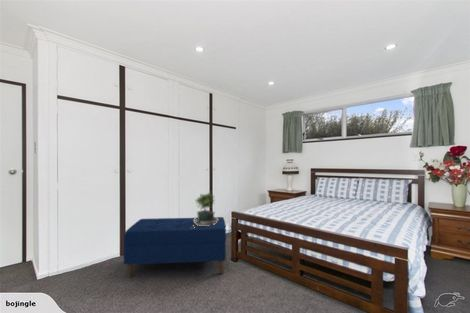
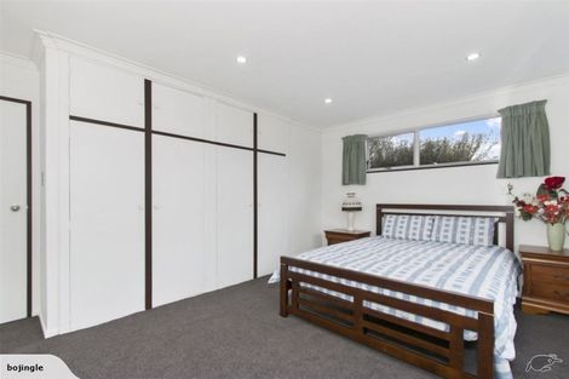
- bench (179, 244)
- potted plant (205, 207)
